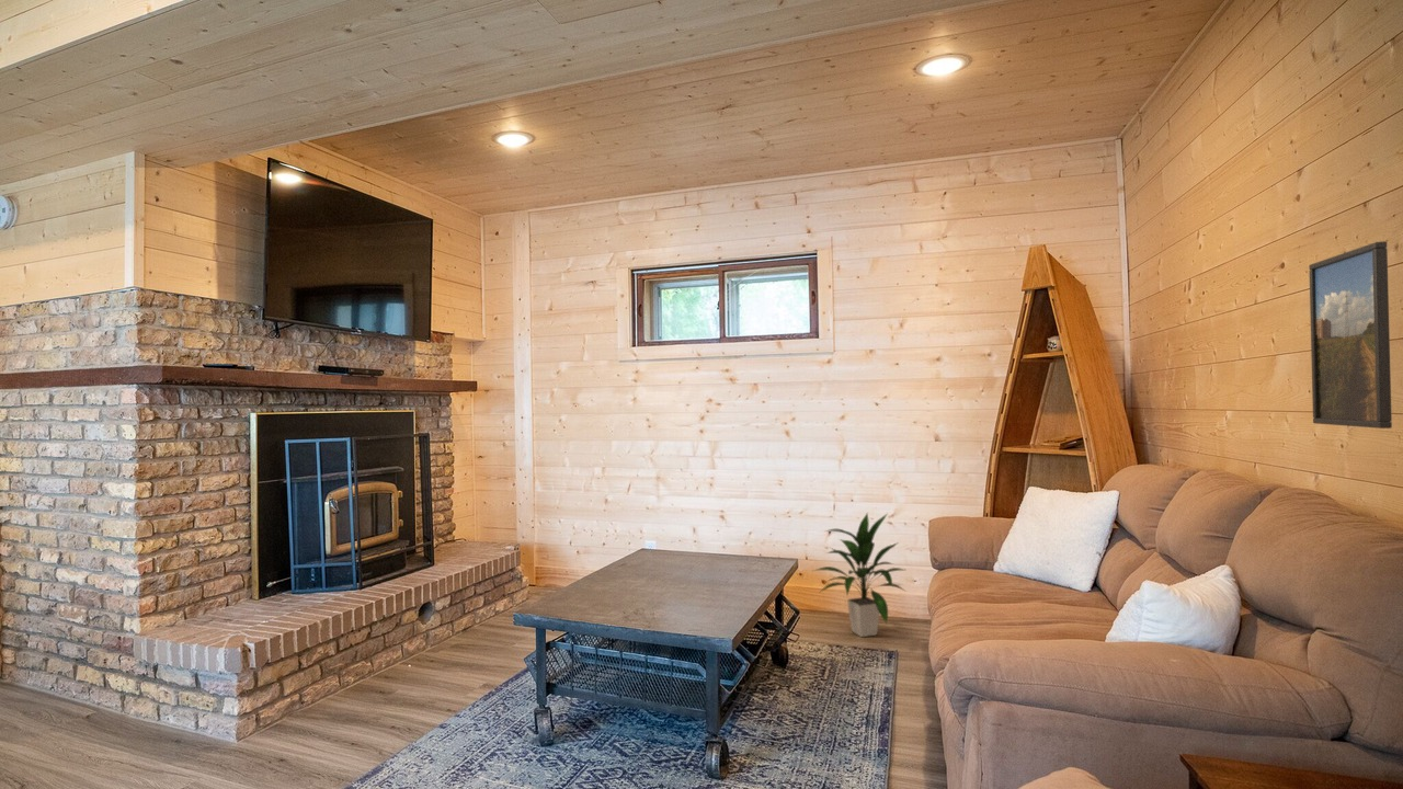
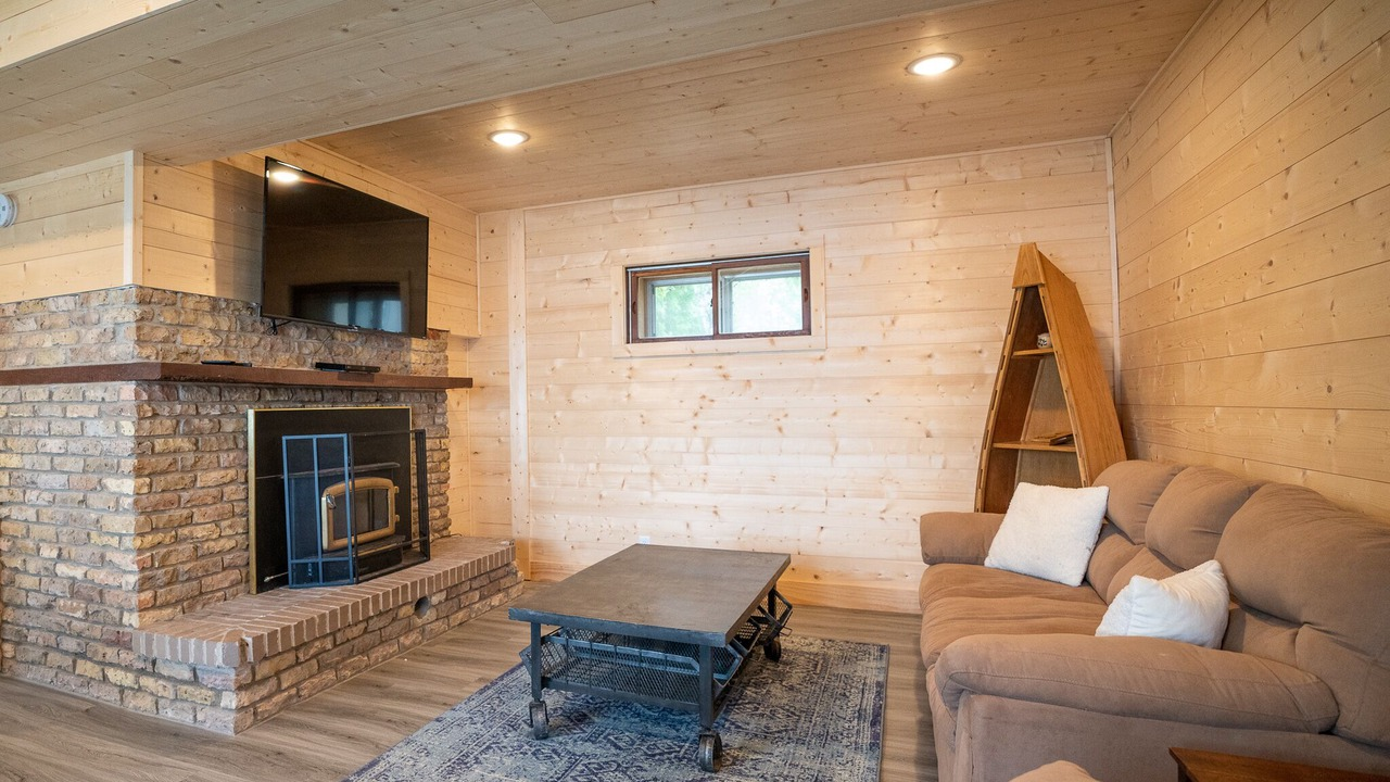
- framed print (1346, 340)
- indoor plant (863, 574)
